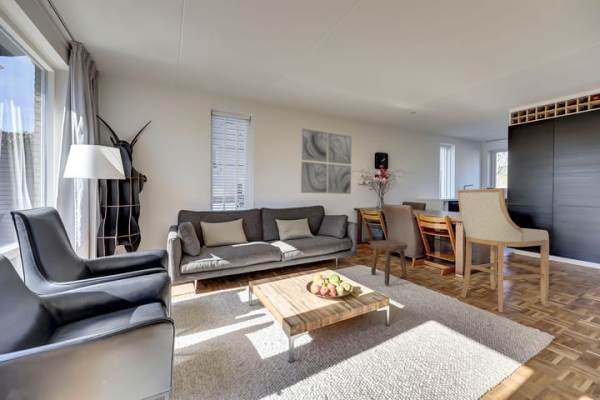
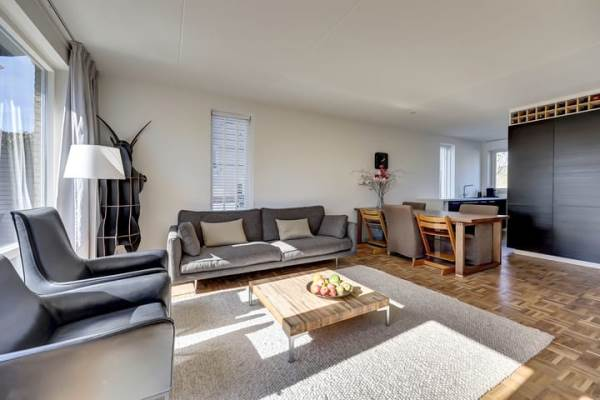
- wall art (326, 164)
- stool (387, 261)
- bar stool (497, 245)
